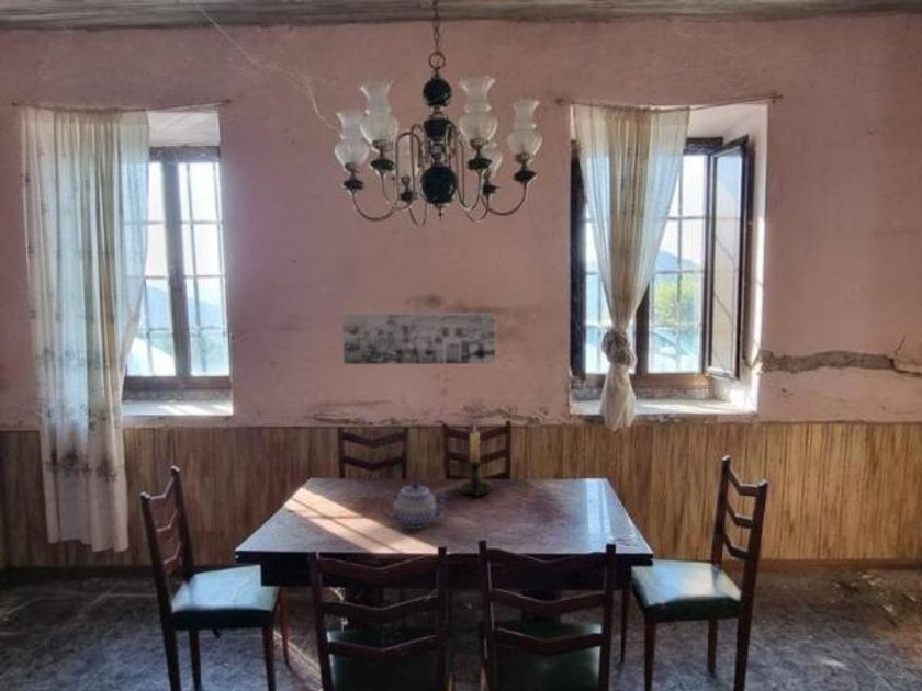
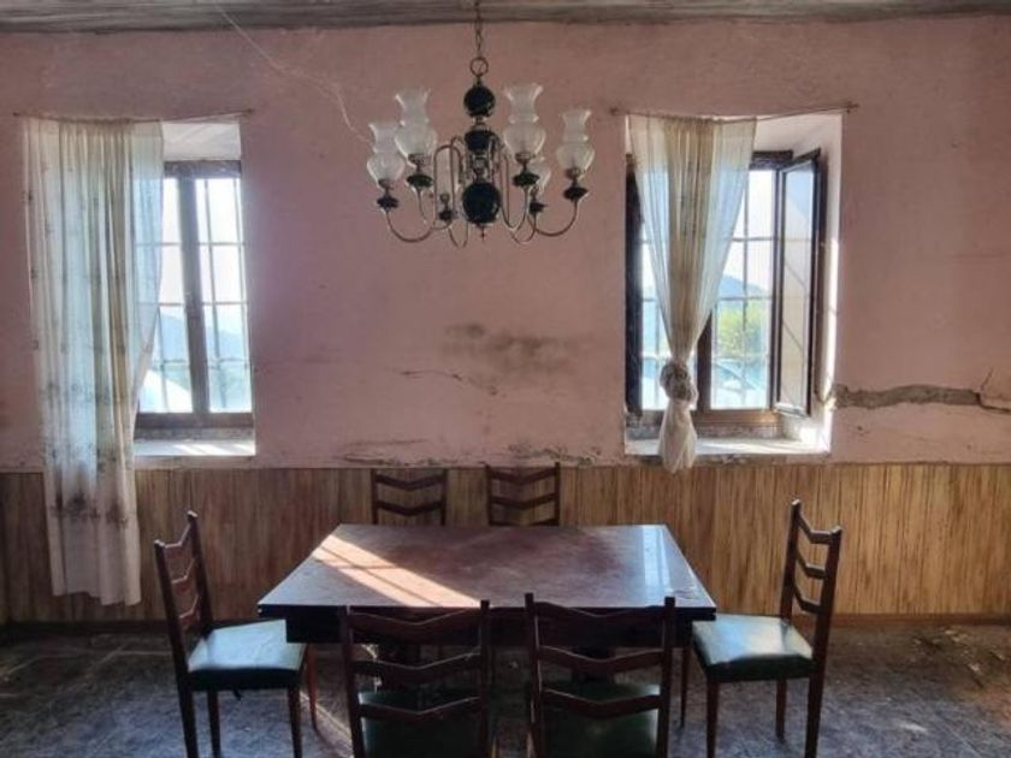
- wall art (418, 338)
- candle holder (475, 458)
- teapot (415, 502)
